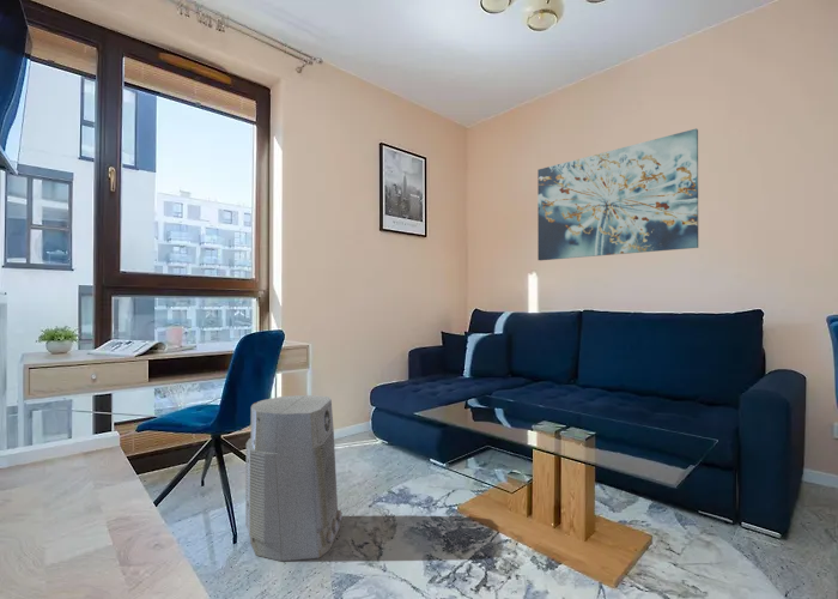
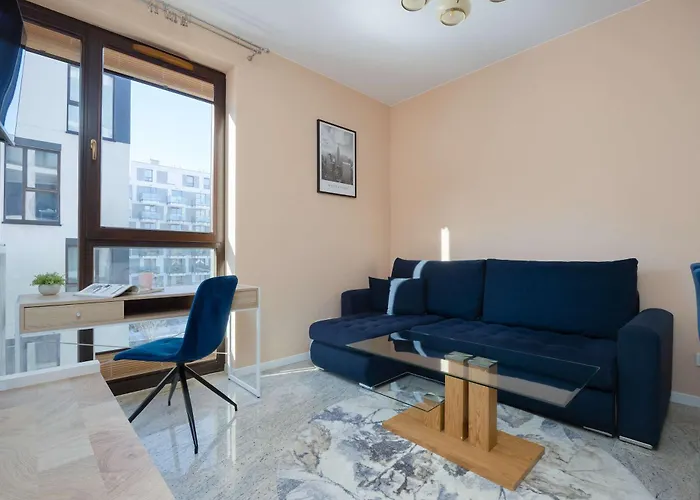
- wall art (607, 202)
- air purifier (292, 470)
